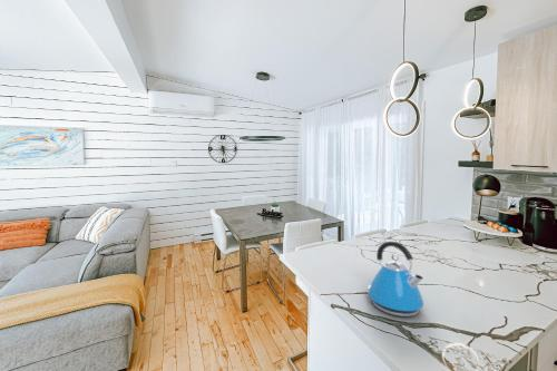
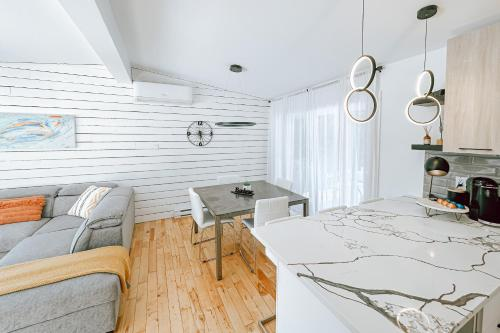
- kettle (393, 272)
